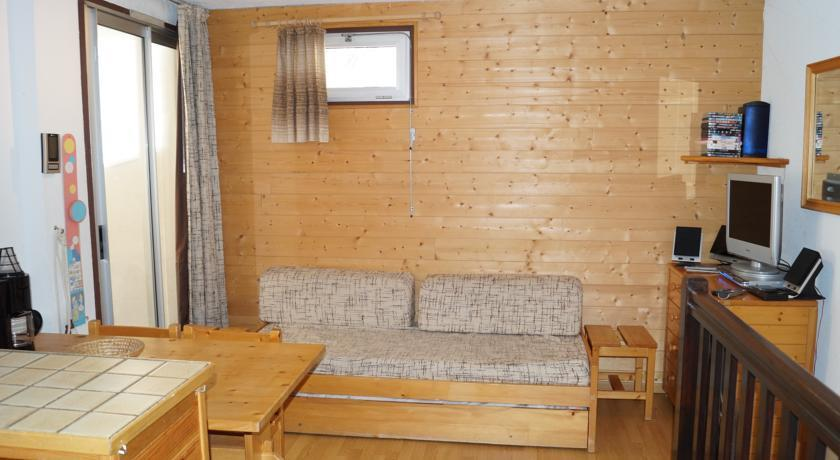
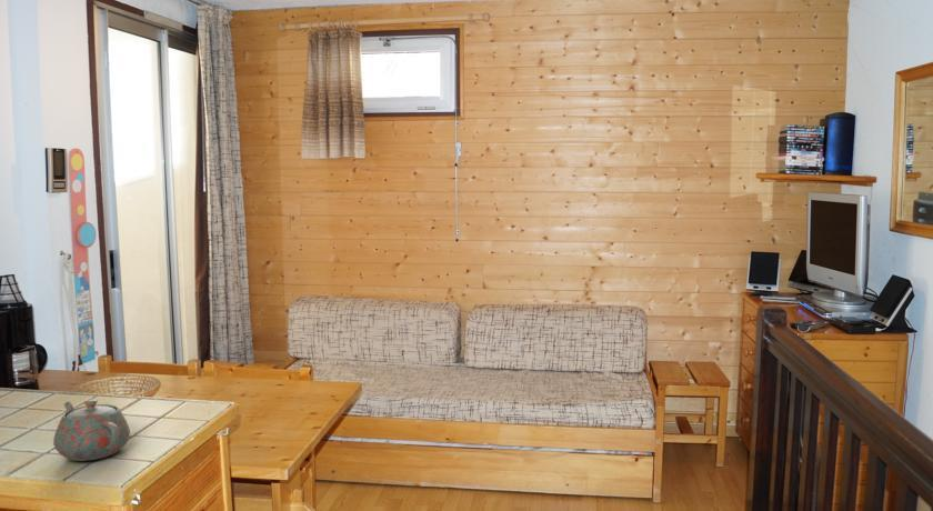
+ teapot (90, 425)
